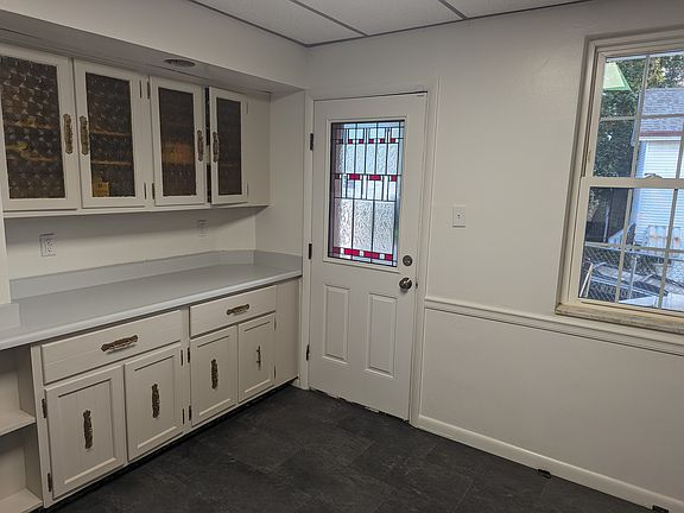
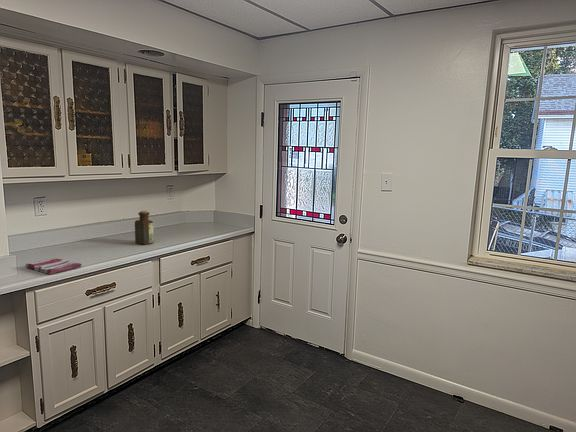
+ dish towel (53, 264)
+ bottle (144, 227)
